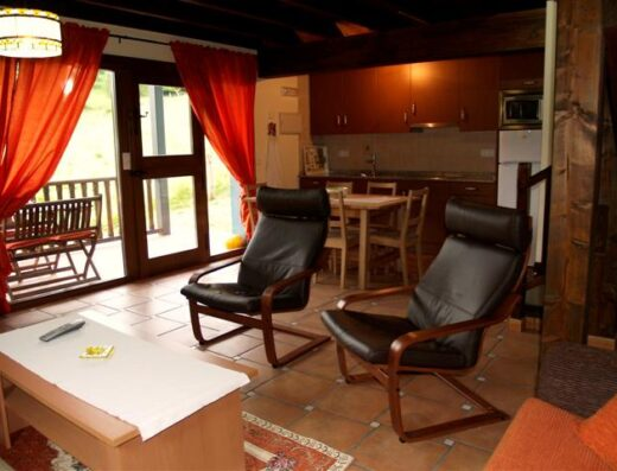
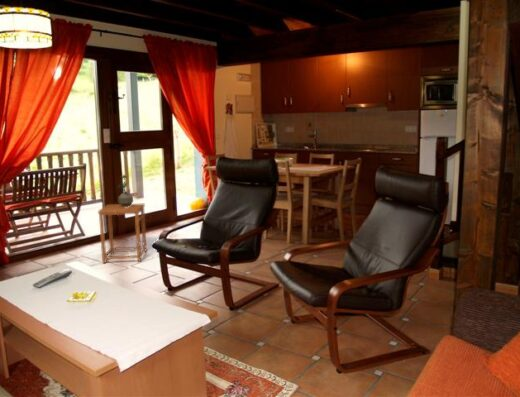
+ potted plant (123, 190)
+ side table (112, 232)
